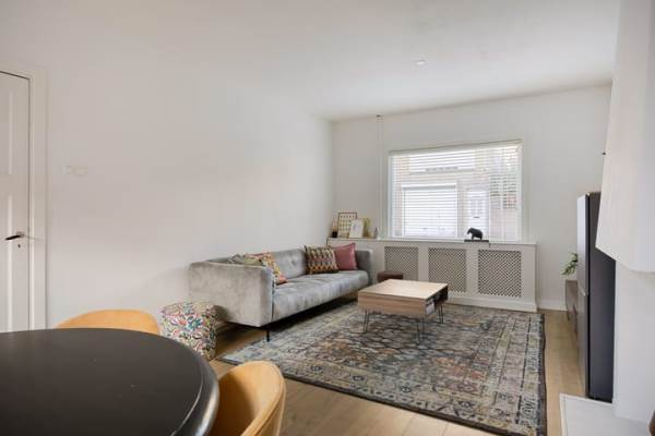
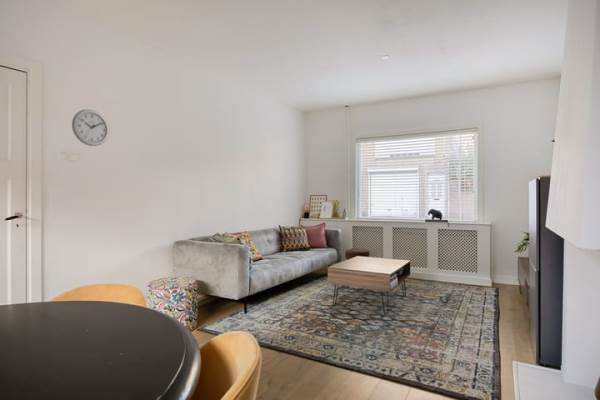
+ wall clock (91, 127)
